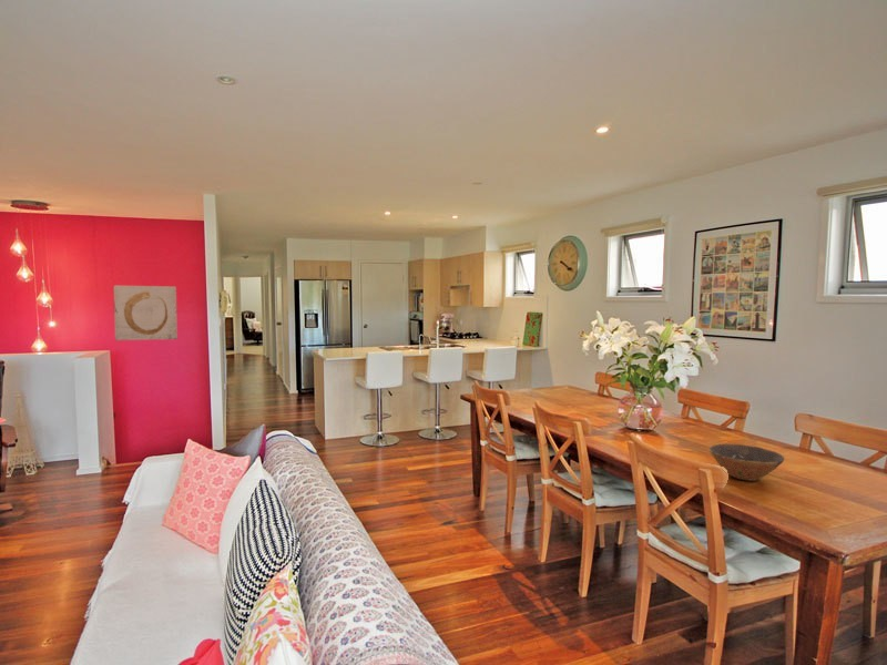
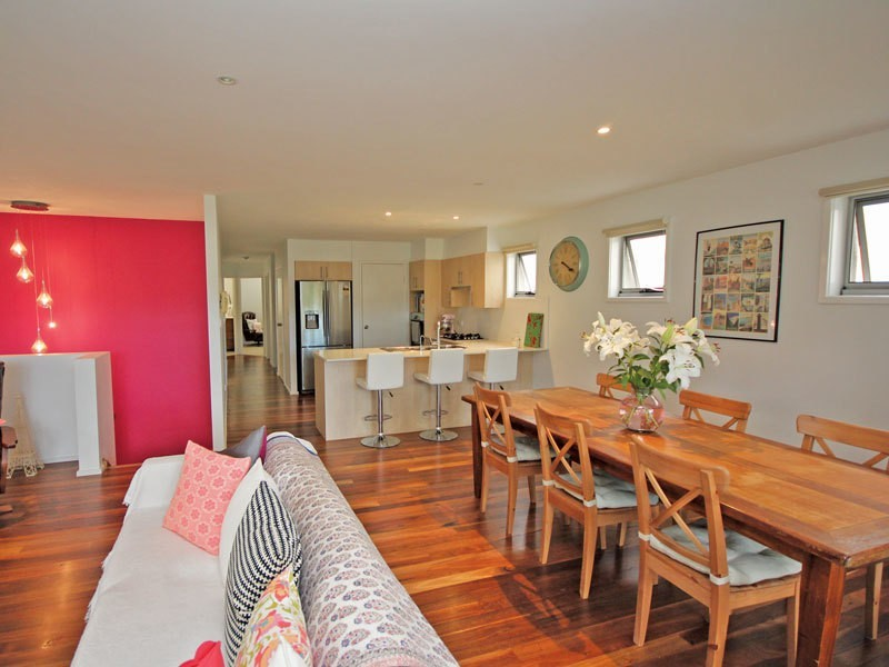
- bowl (745, 464)
- wall art (145, 313)
